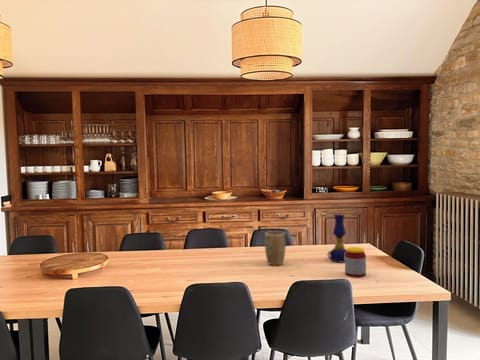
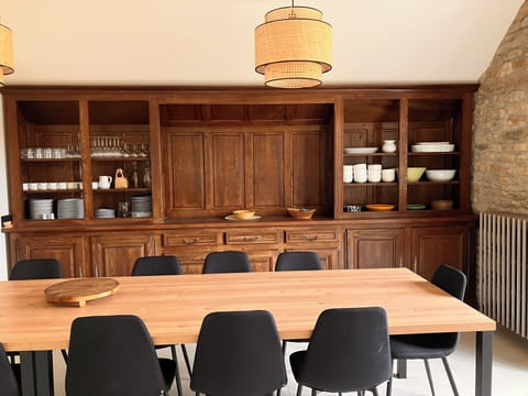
- plant pot (275, 248)
- oil lamp (337, 237)
- jar (355, 261)
